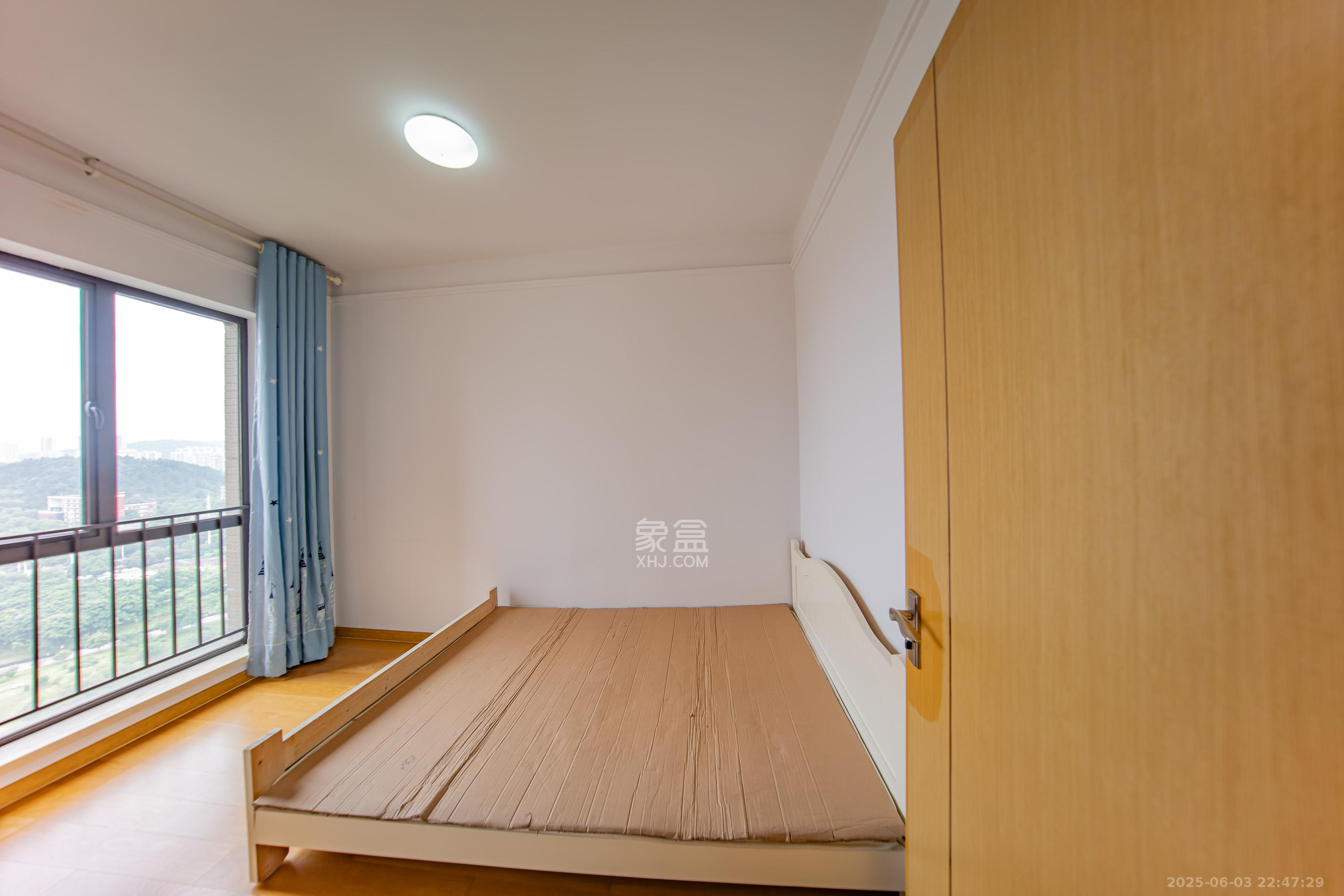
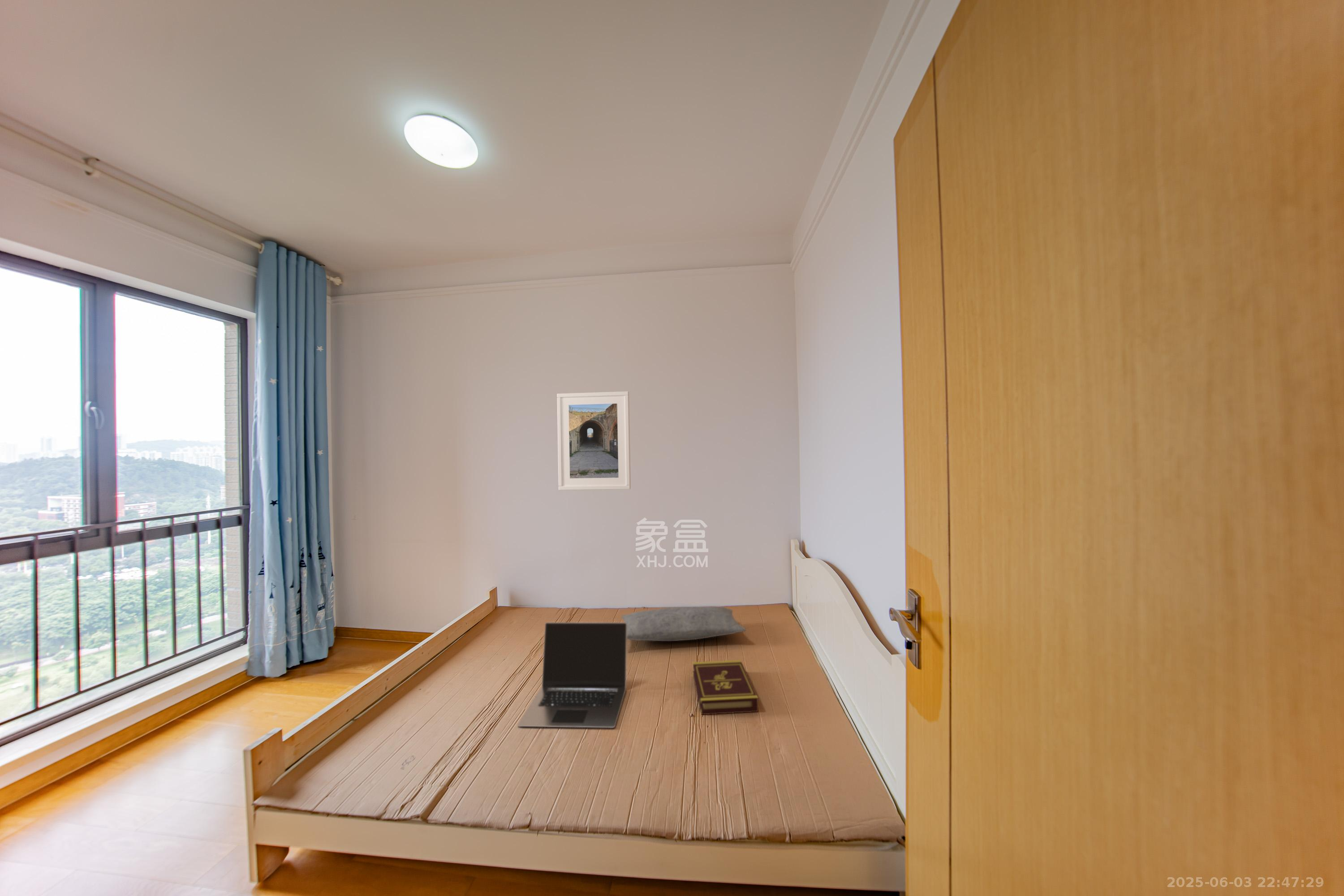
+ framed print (594, 441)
+ laptop (577, 670)
+ pillow (681, 623)
+ book (723, 685)
